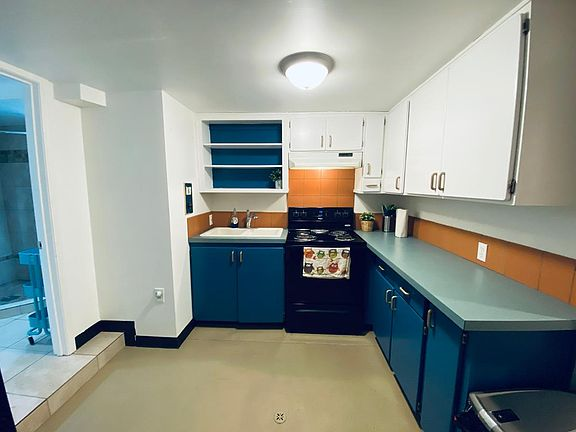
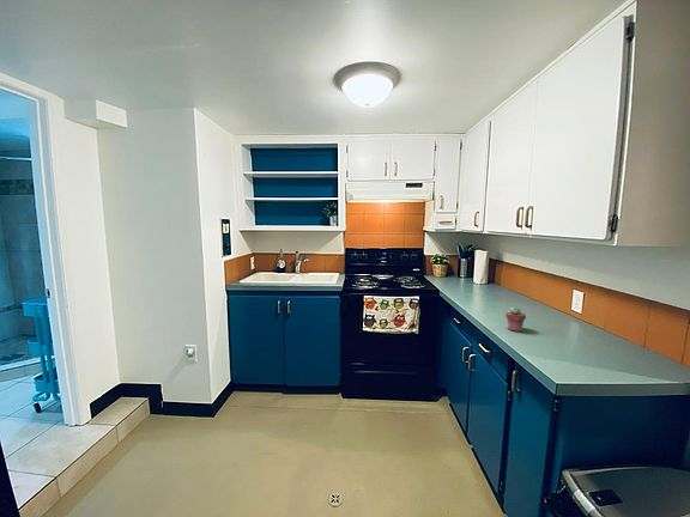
+ potted succulent (515, 317)
